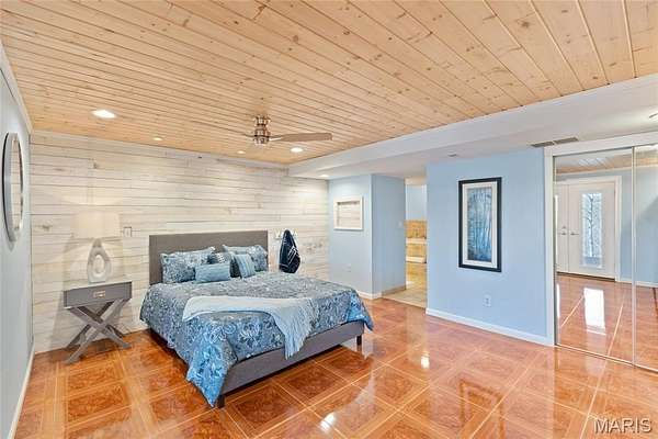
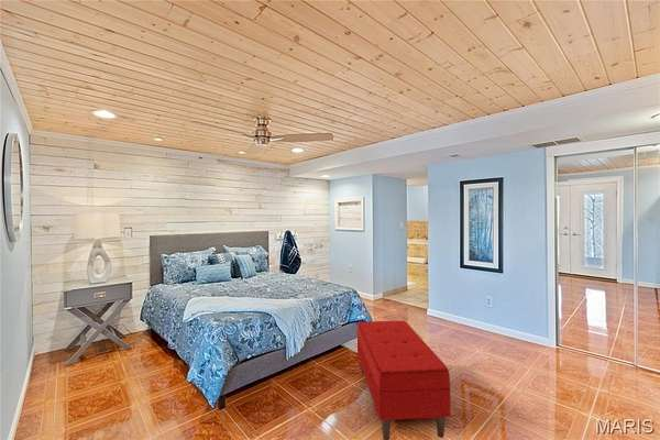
+ bench (395, 370)
